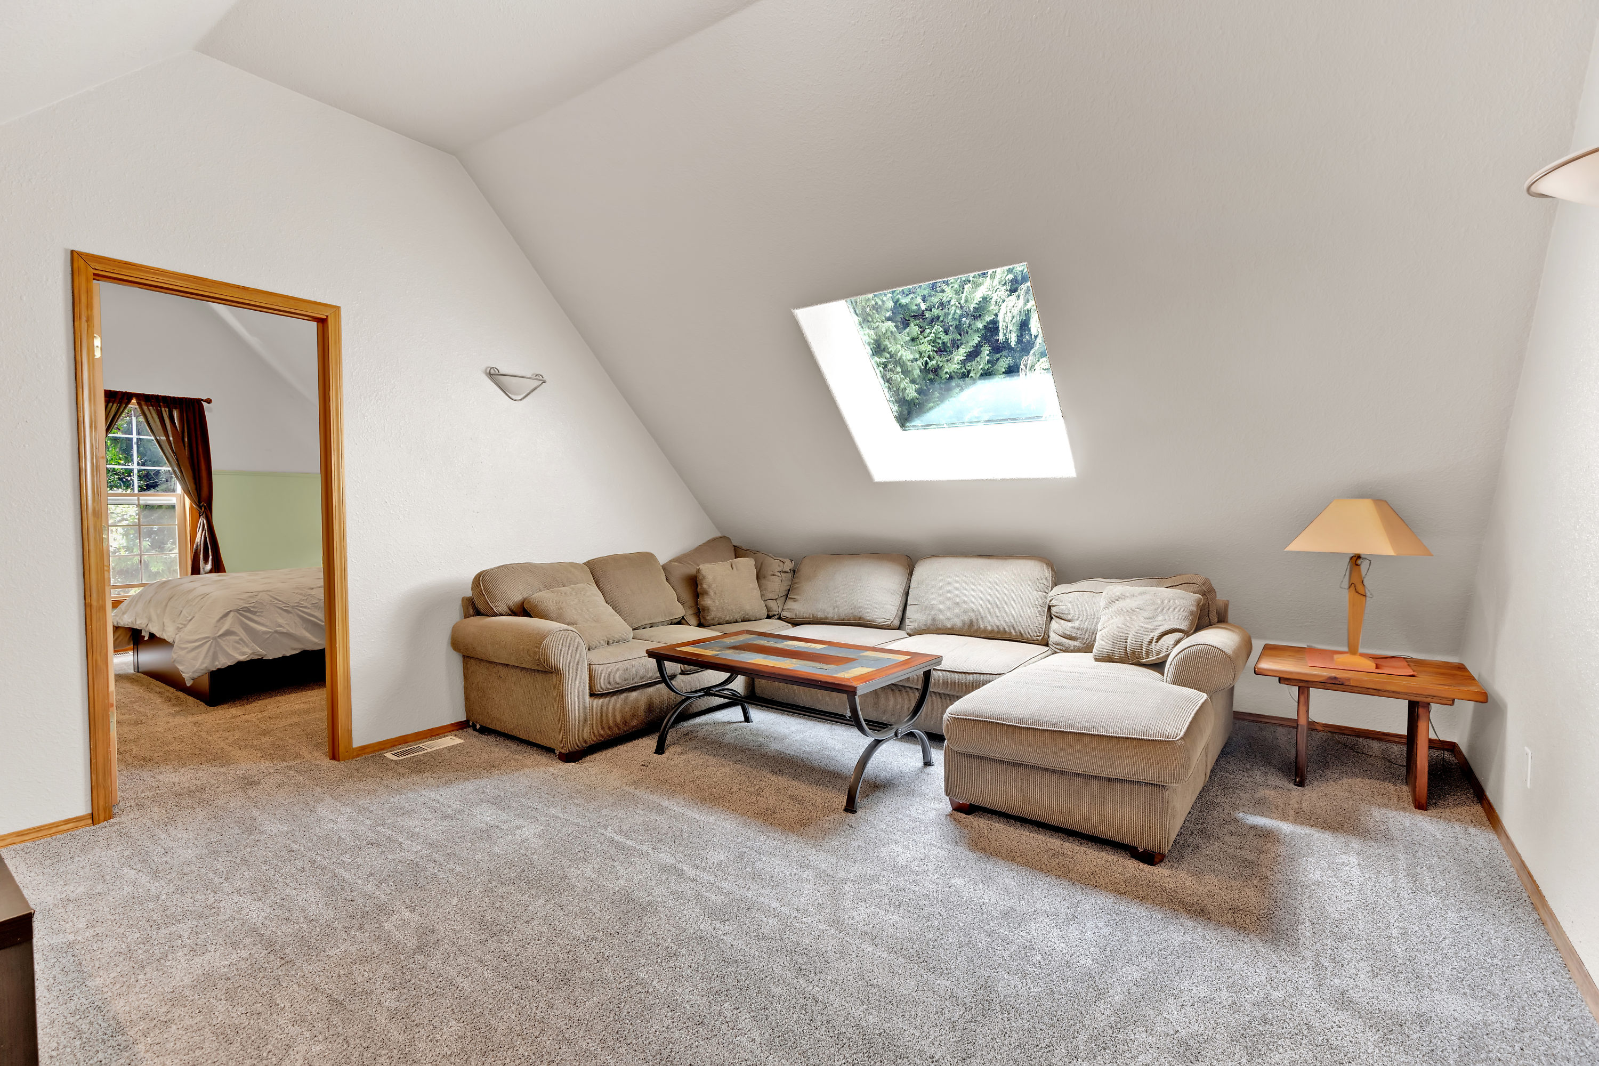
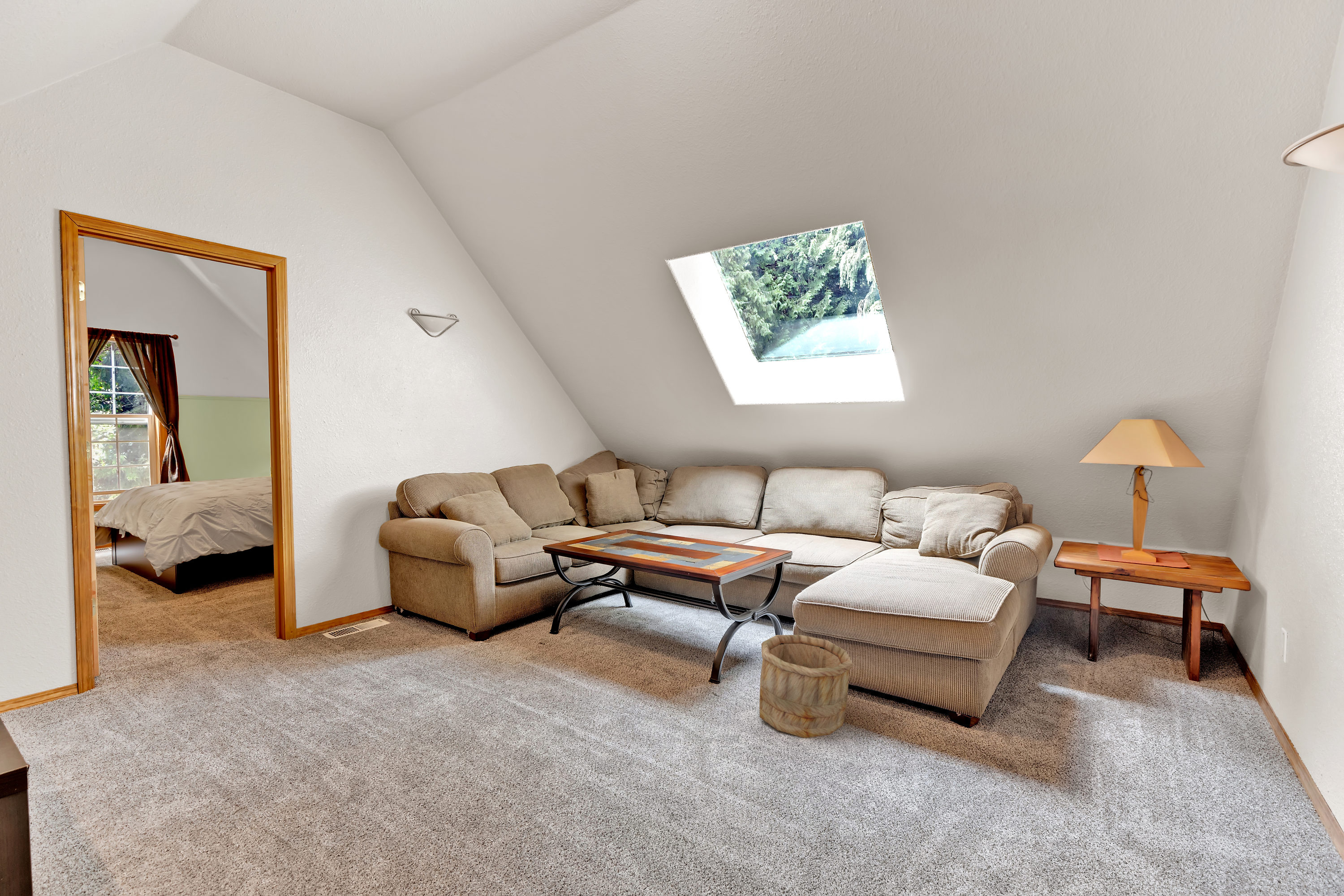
+ wooden bucket (802, 684)
